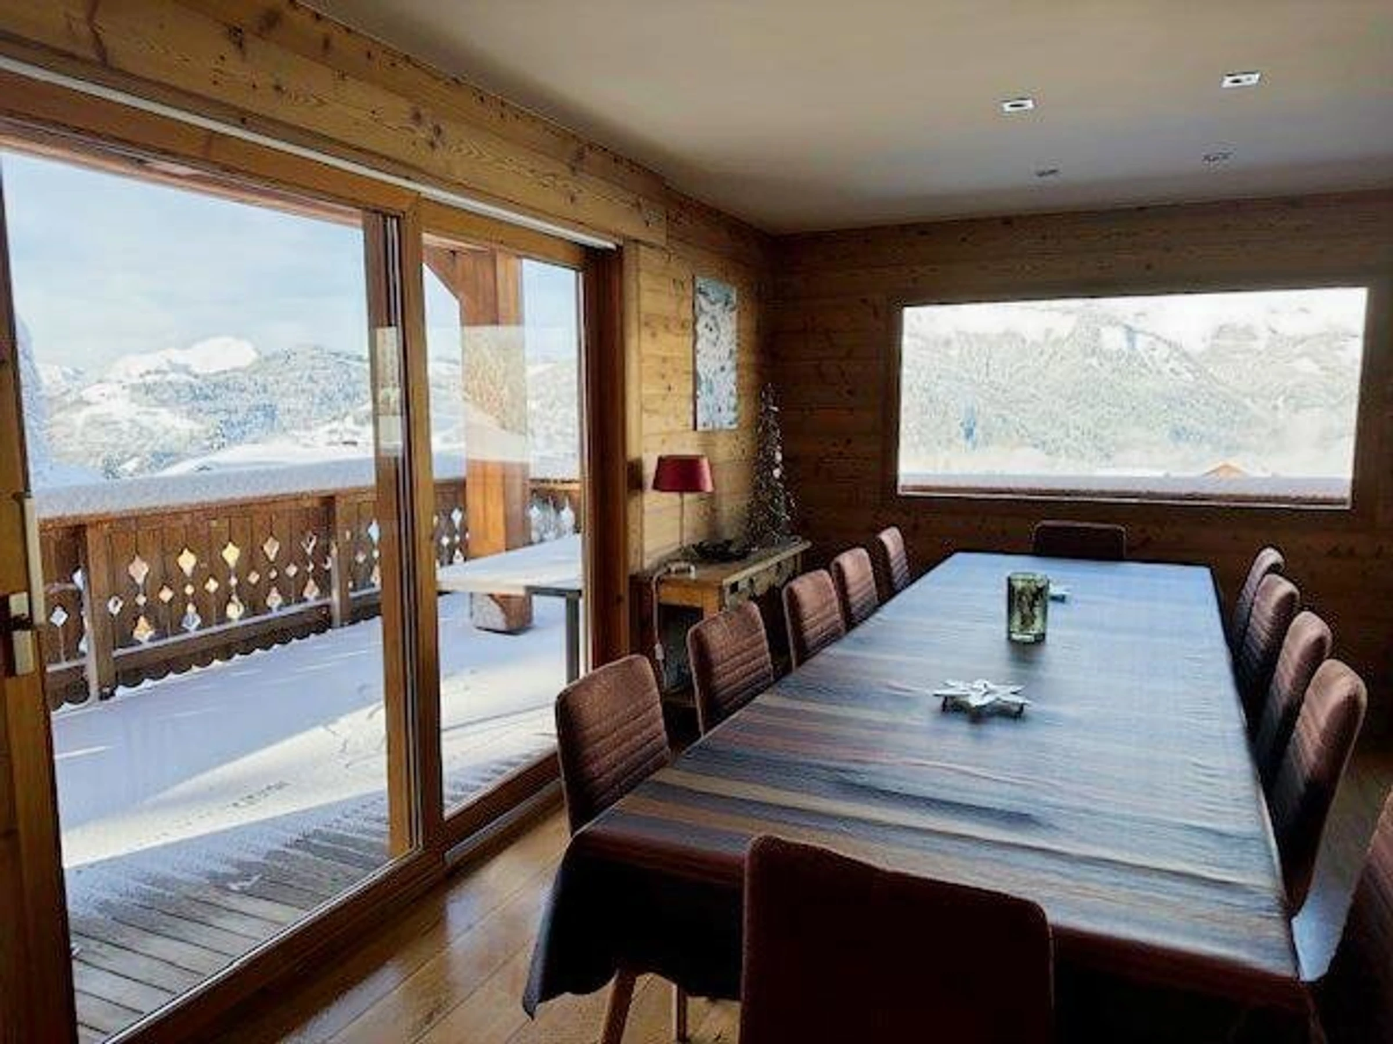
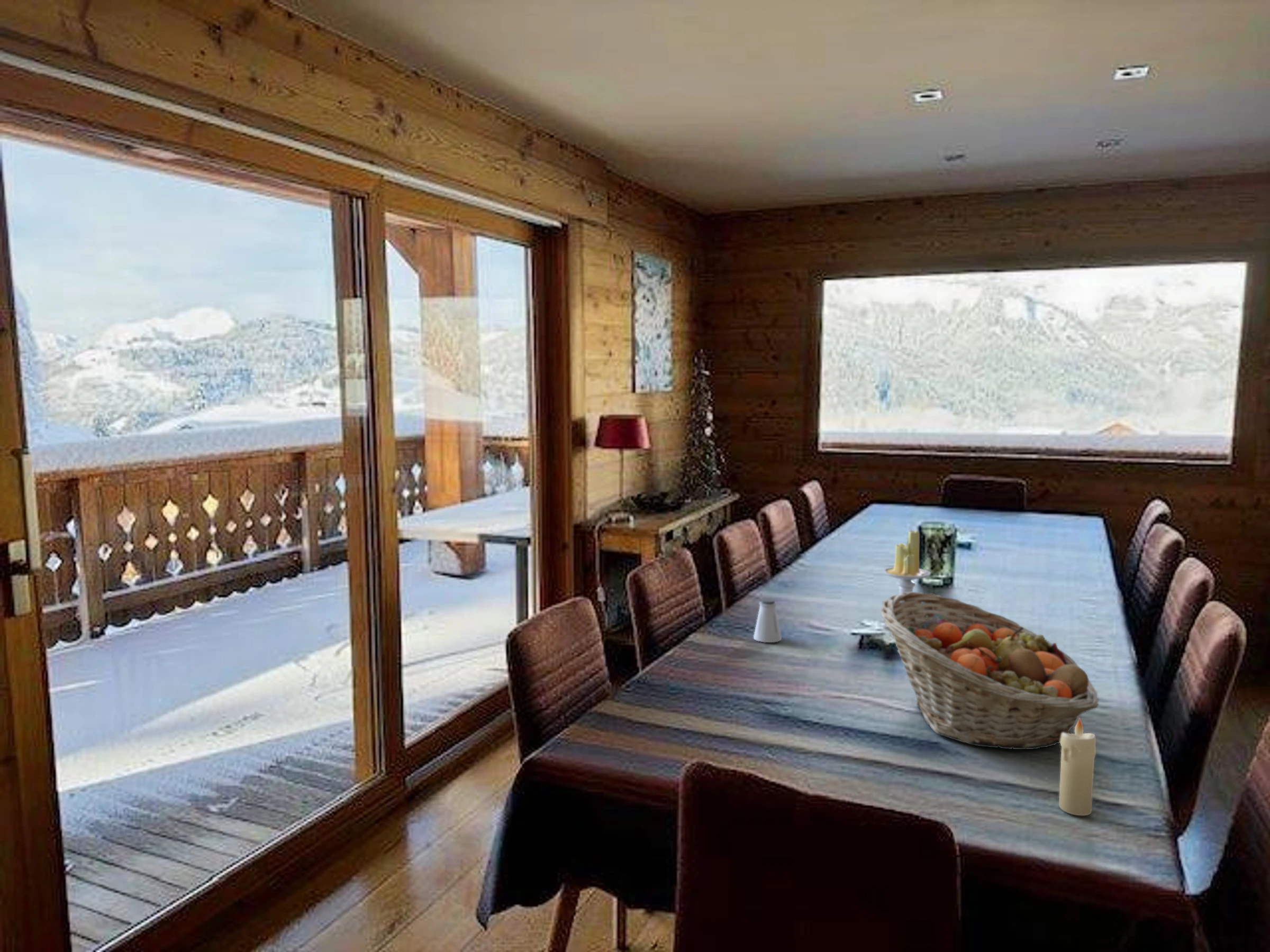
+ candle (1076, 763)
+ fruit basket (983, 663)
+ saltshaker (767, 619)
+ candle (906, 575)
